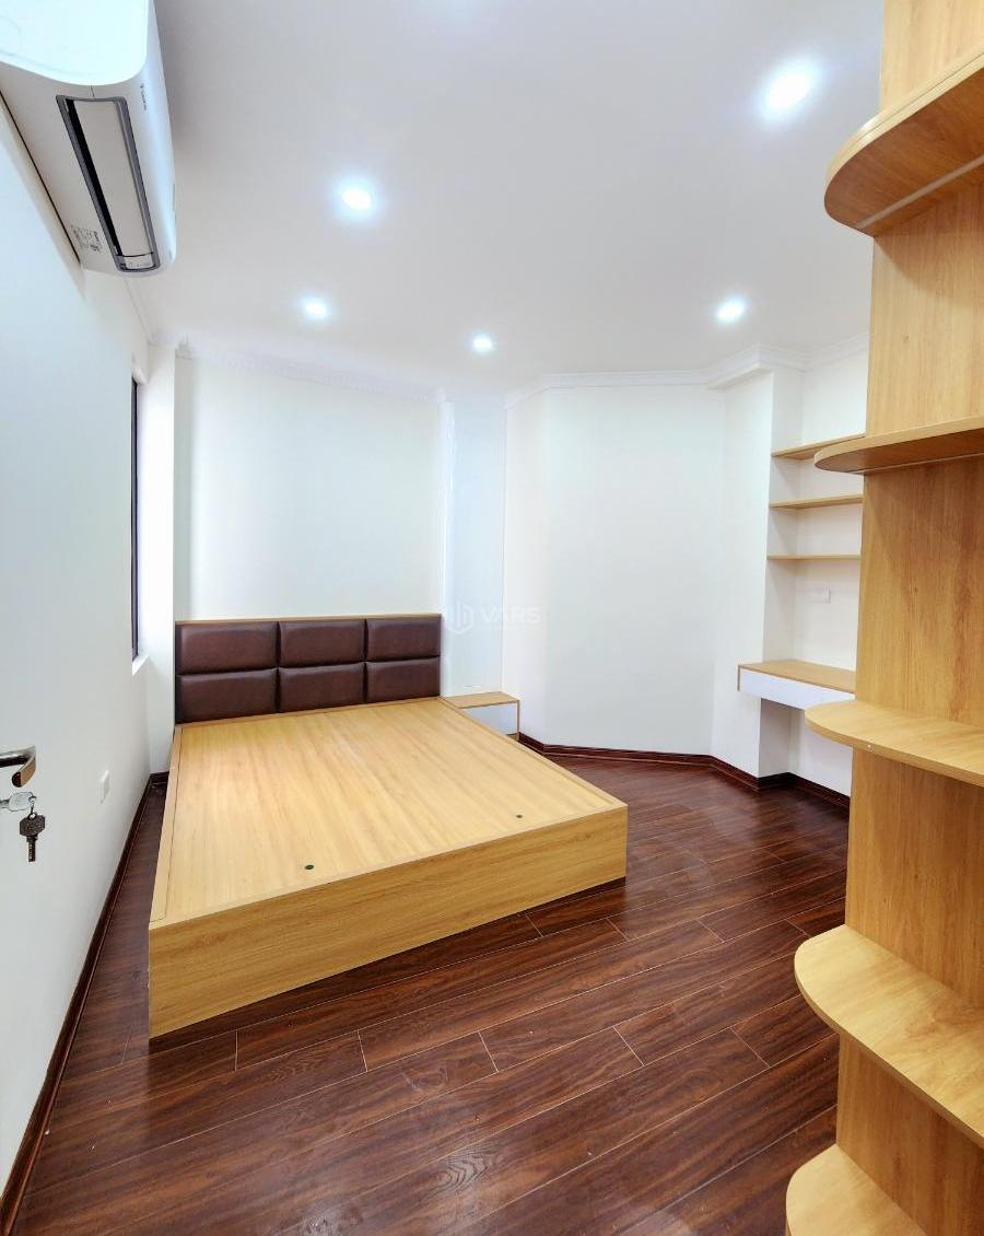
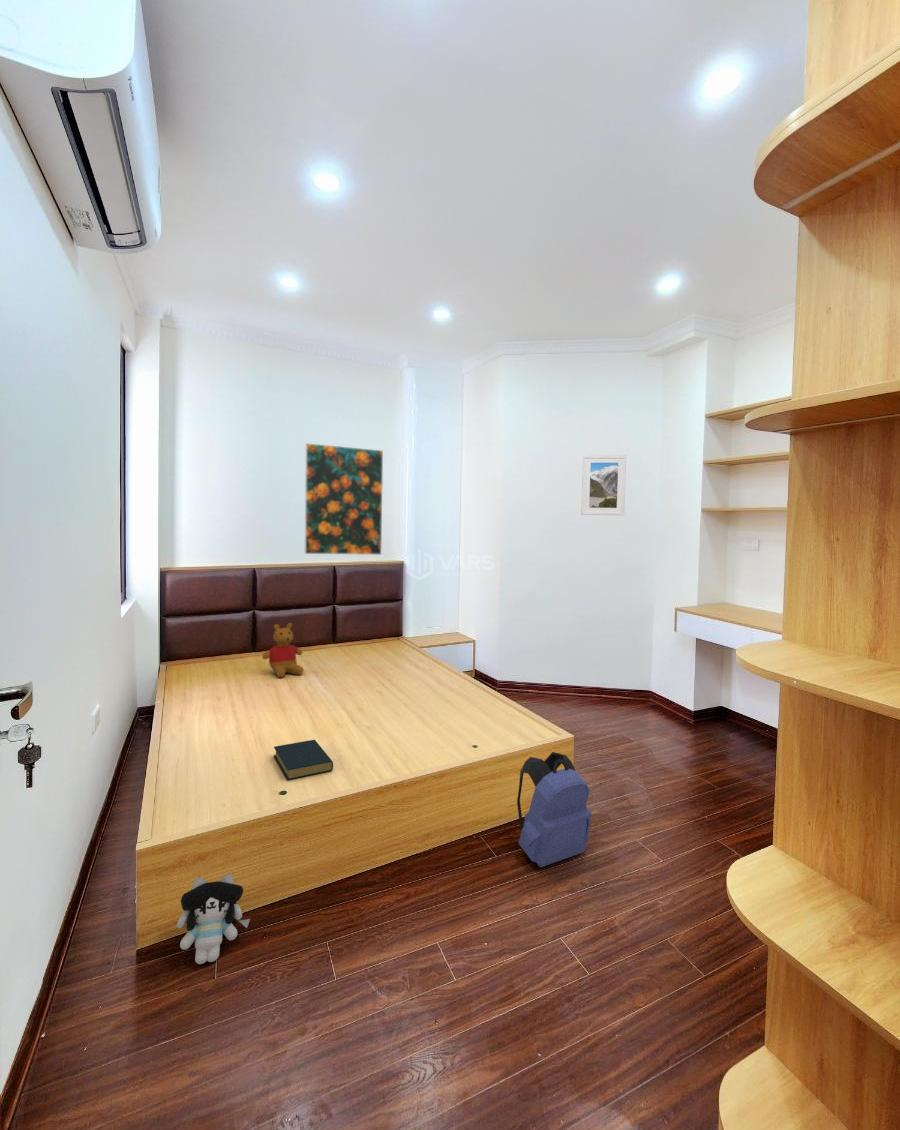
+ hardback book (302, 758)
+ plush toy (214, 914)
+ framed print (344, 501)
+ teddy bear (285, 649)
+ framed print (603, 485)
+ backpack (548, 800)
